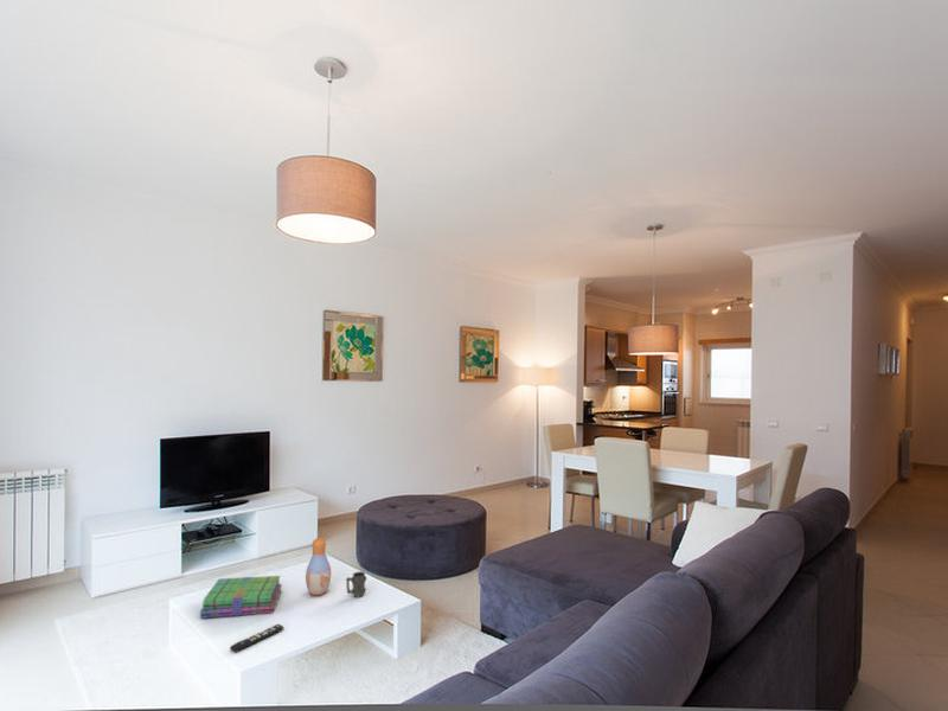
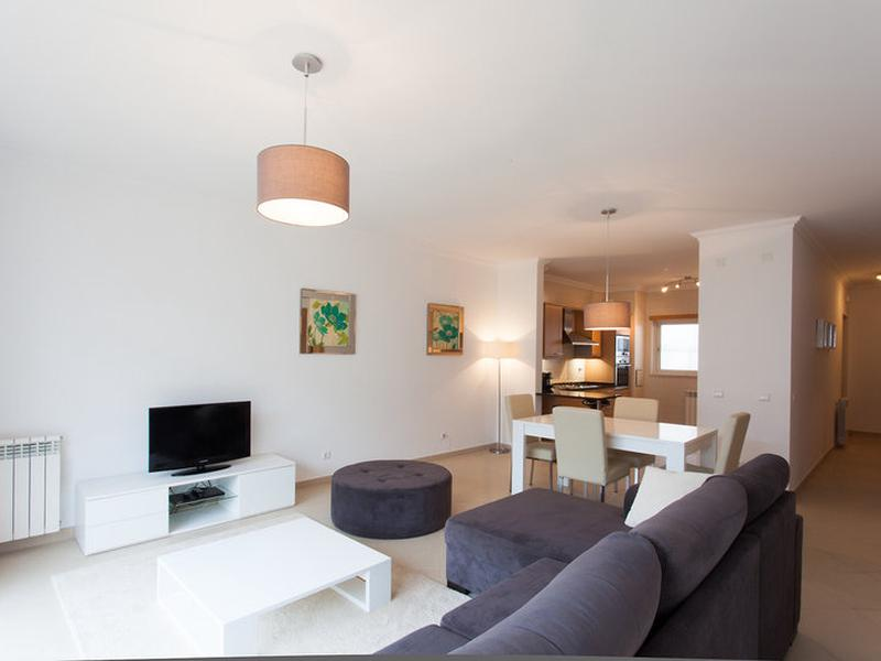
- remote control (257, 638)
- vase (318, 565)
- mug (356, 584)
- stack of books (243, 595)
